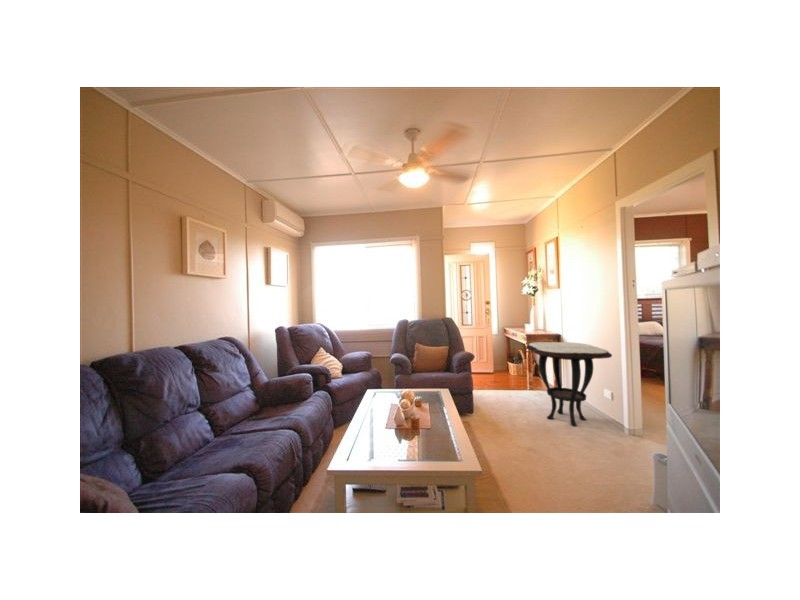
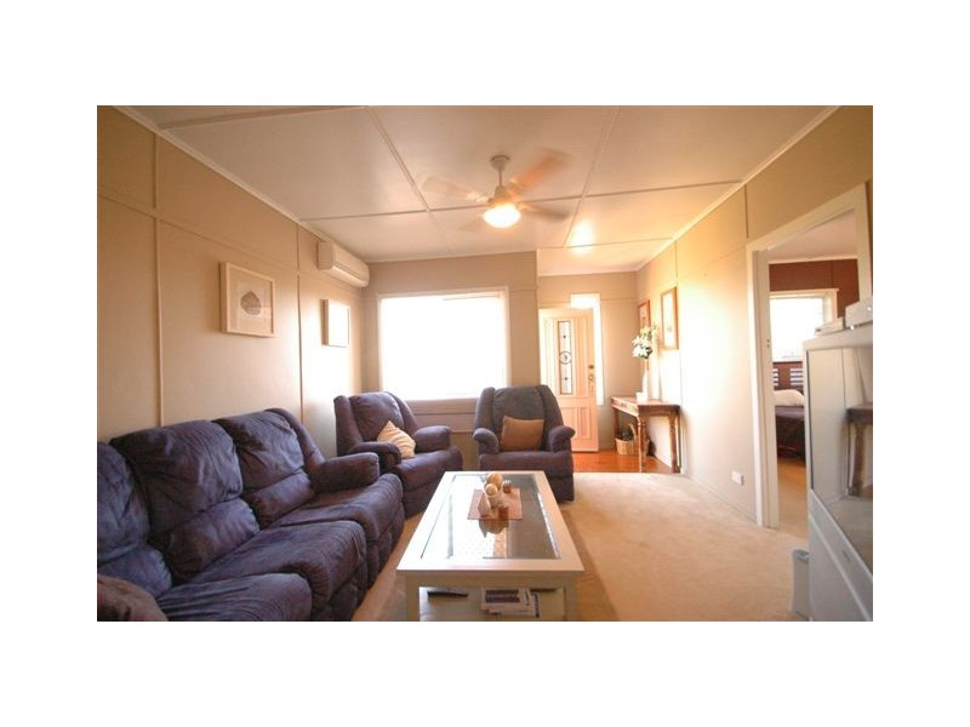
- side table (560, 382)
